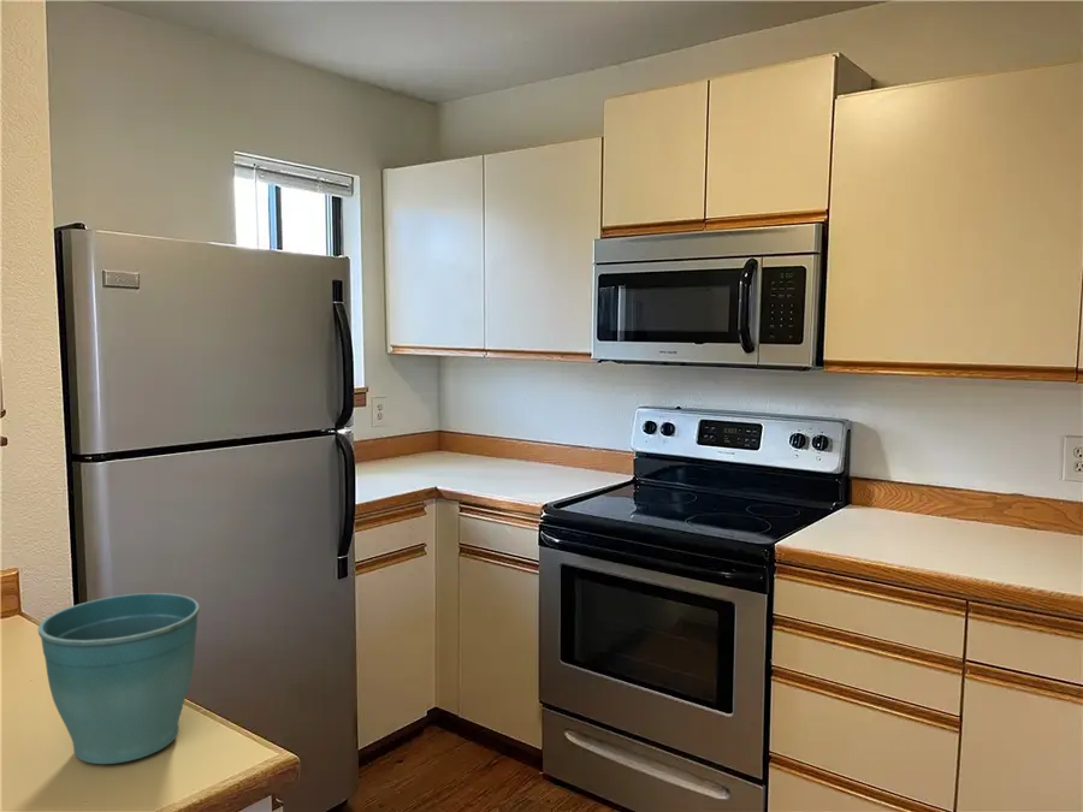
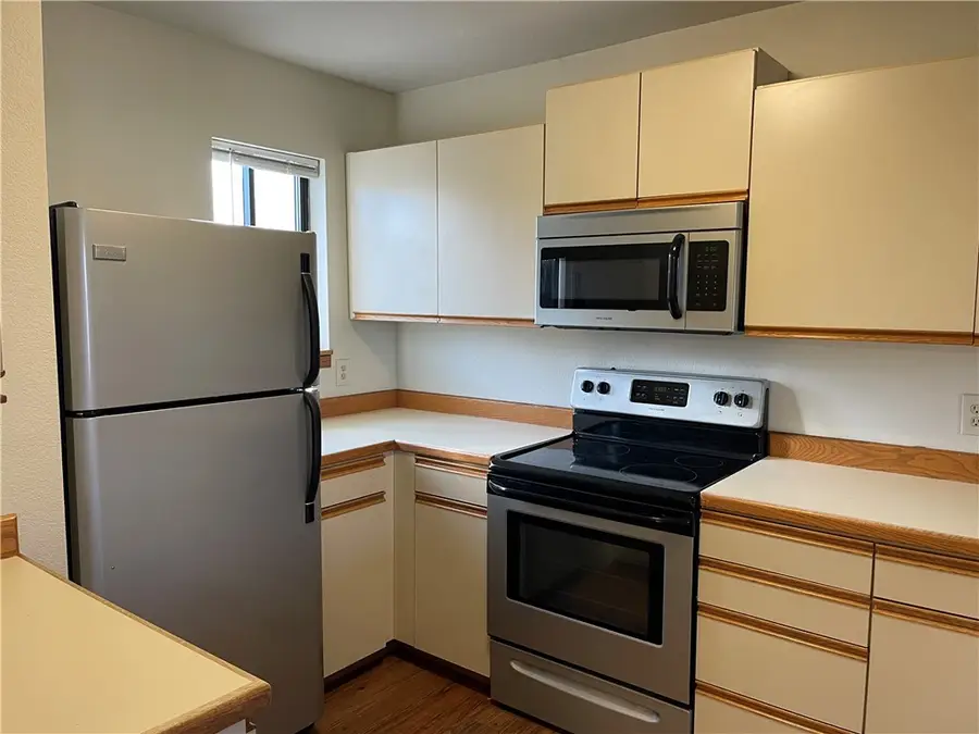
- flower pot (123, 678)
